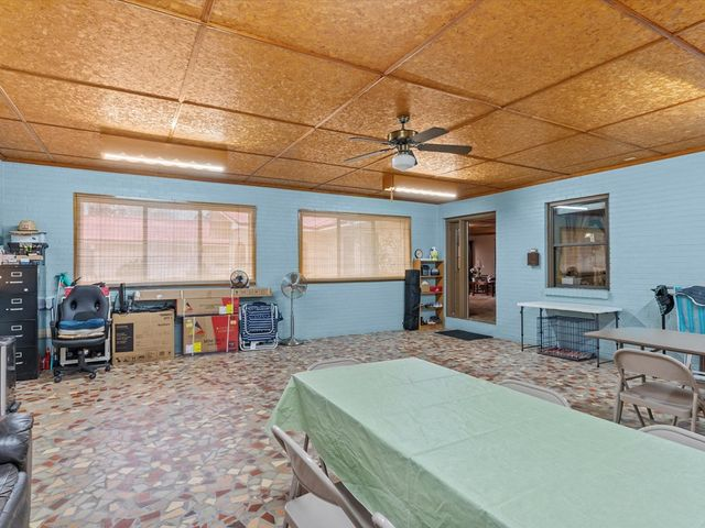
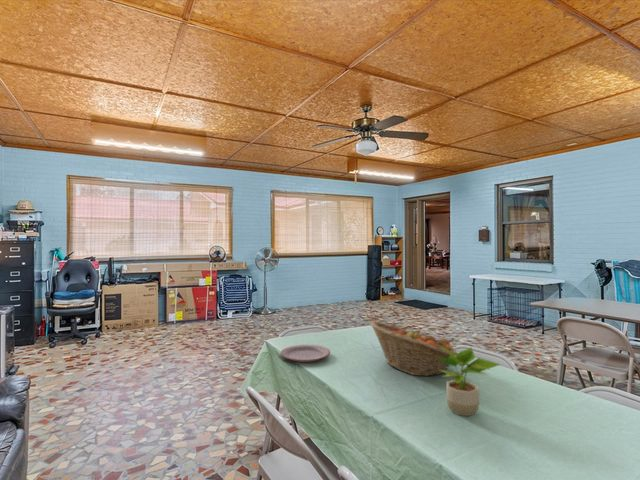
+ plate (305, 353)
+ fruit basket (411, 344)
+ potted plant (468, 381)
